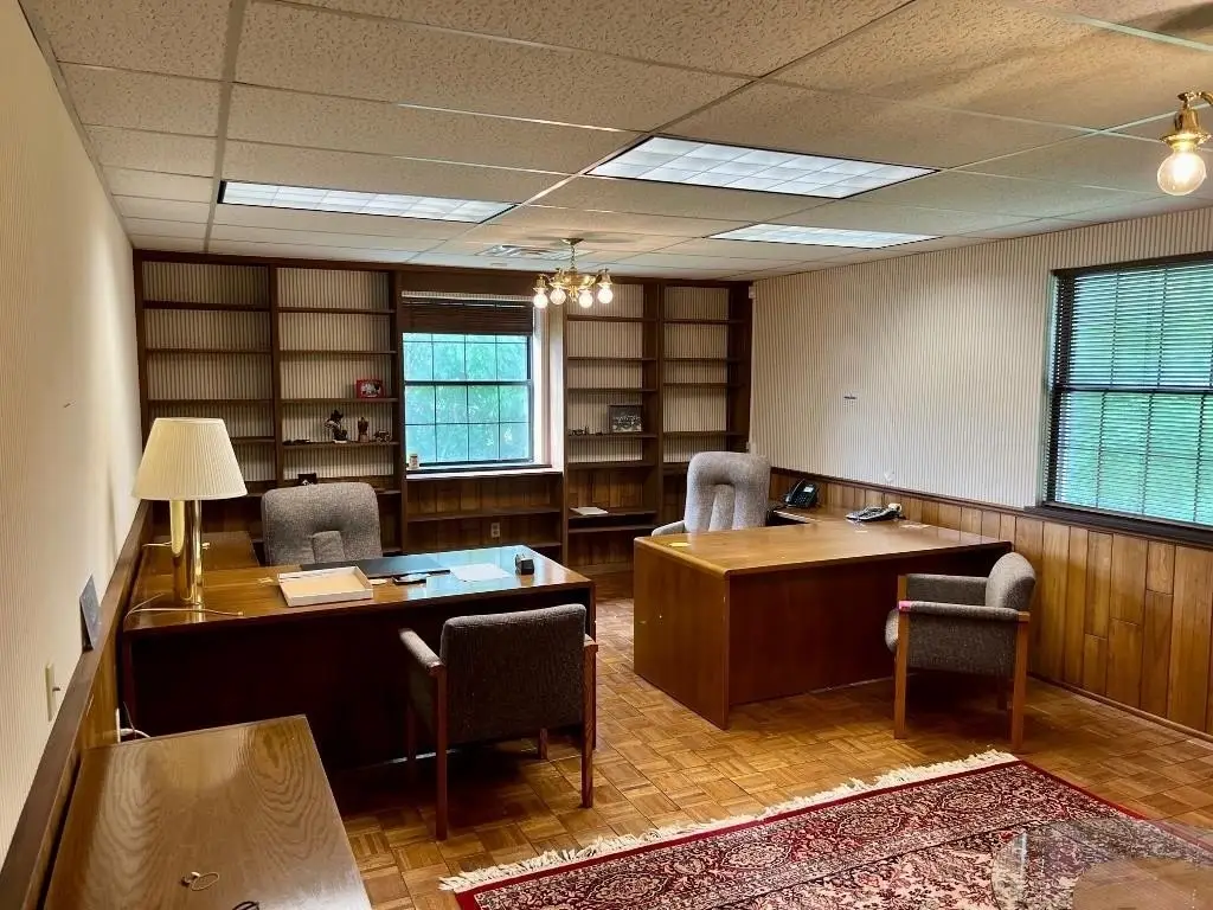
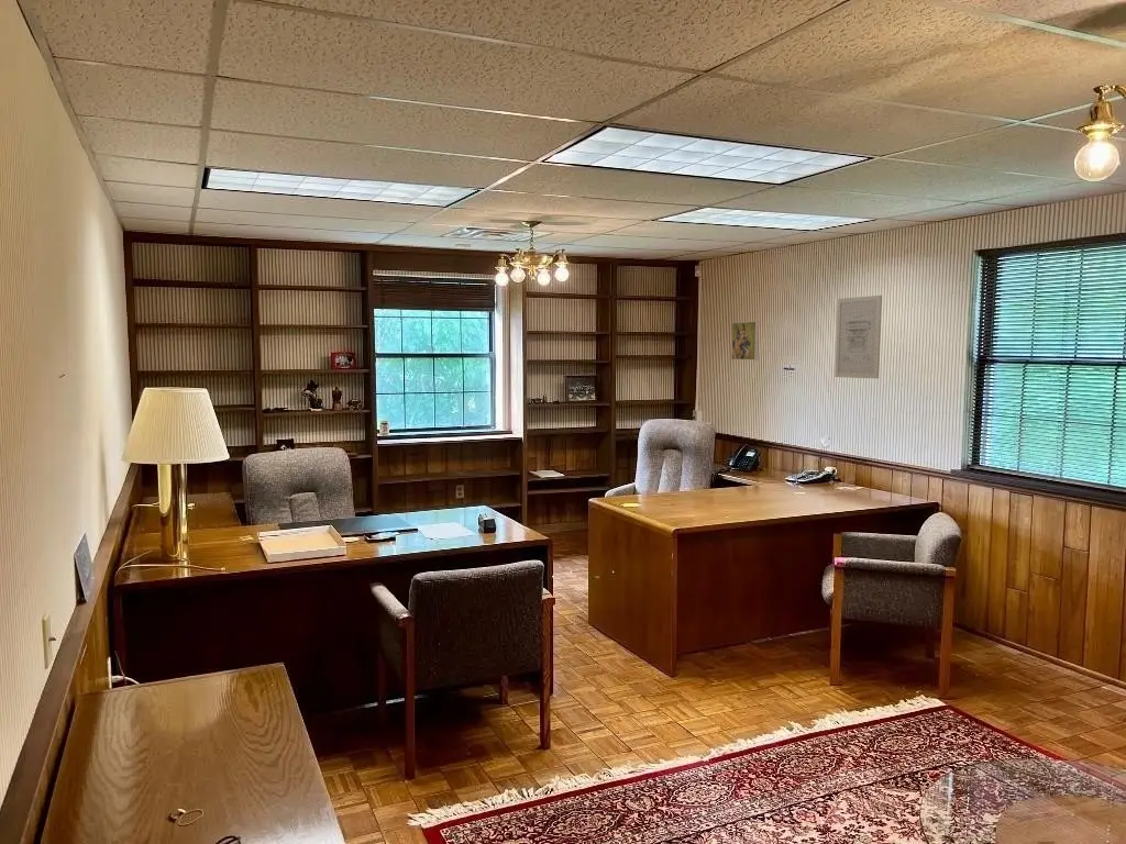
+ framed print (744, 341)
+ wall art (857, 337)
